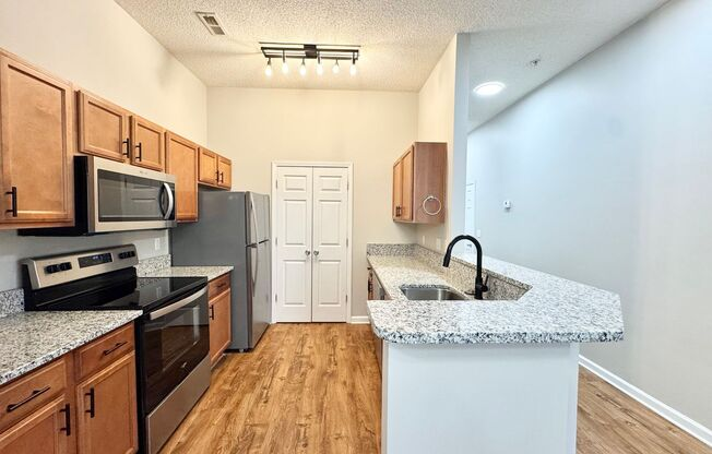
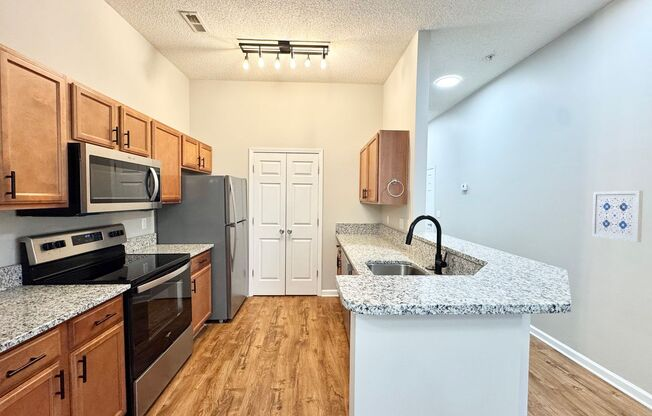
+ wall art (615, 215)
